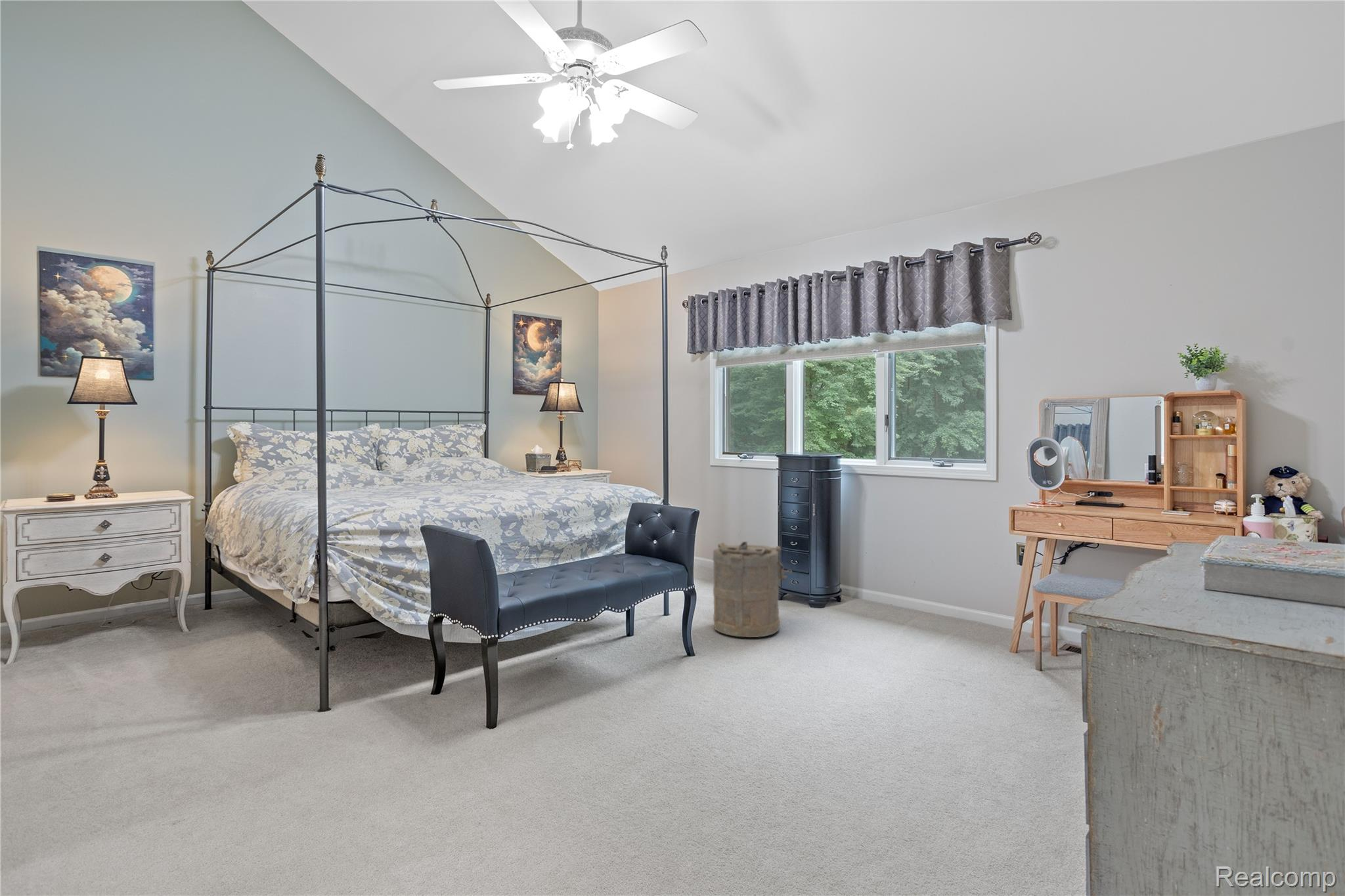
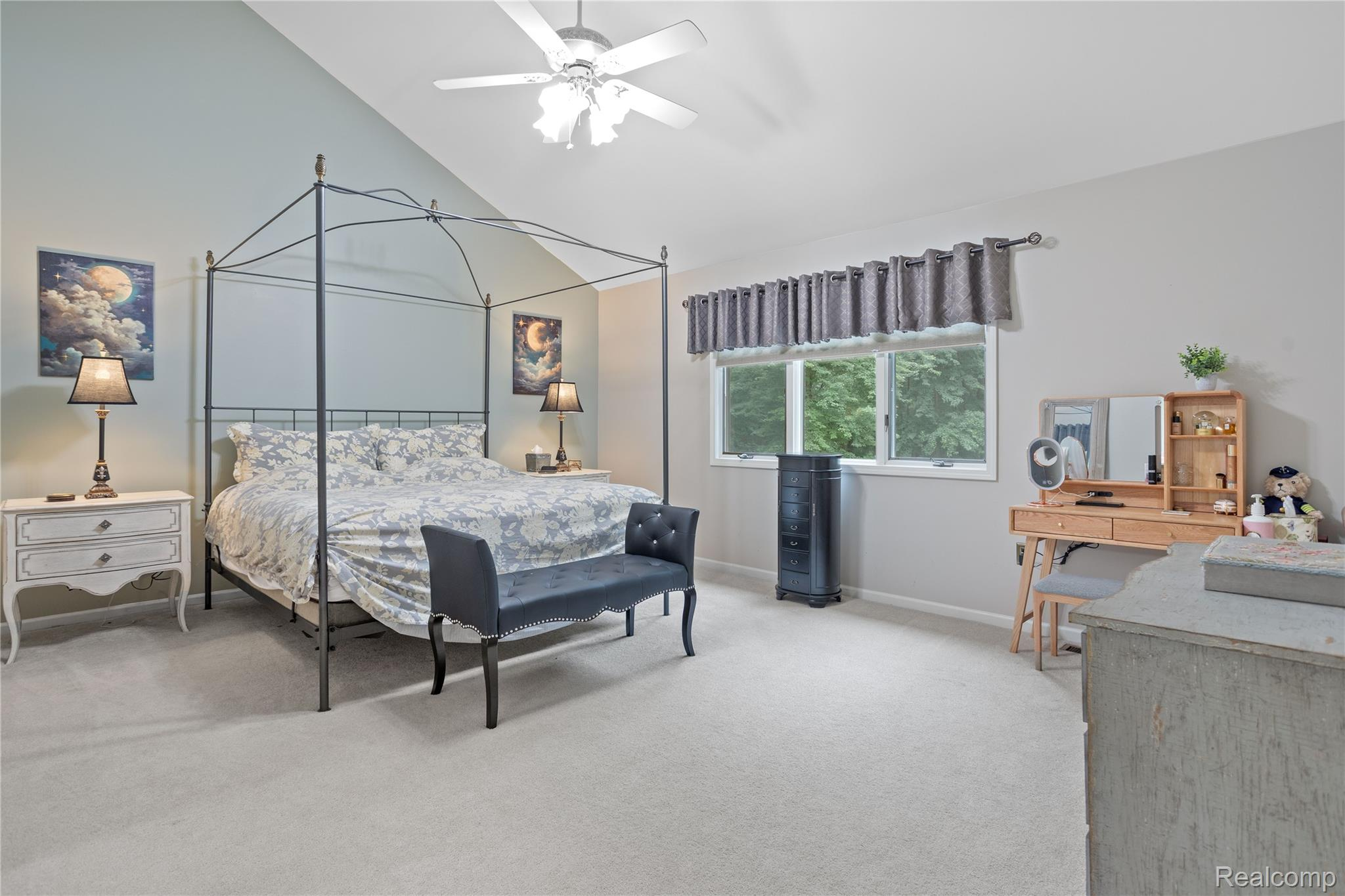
- laundry hamper (744, 584)
